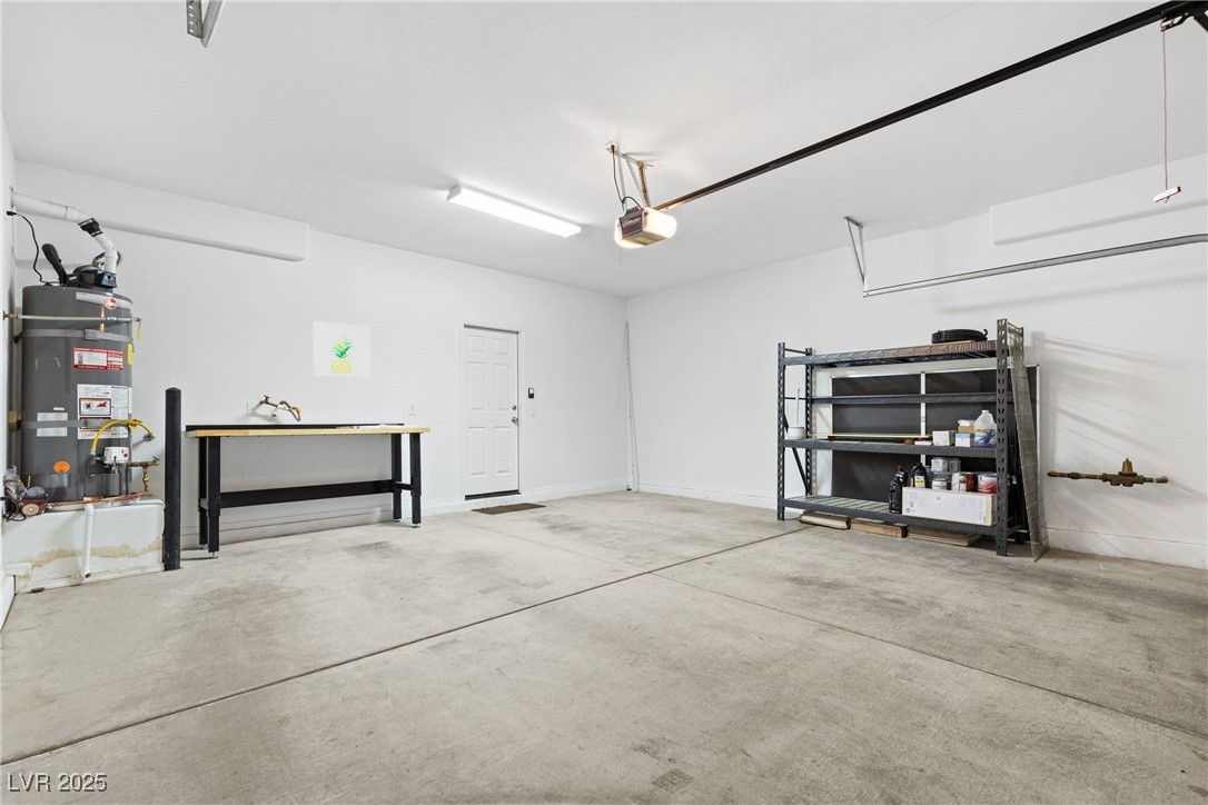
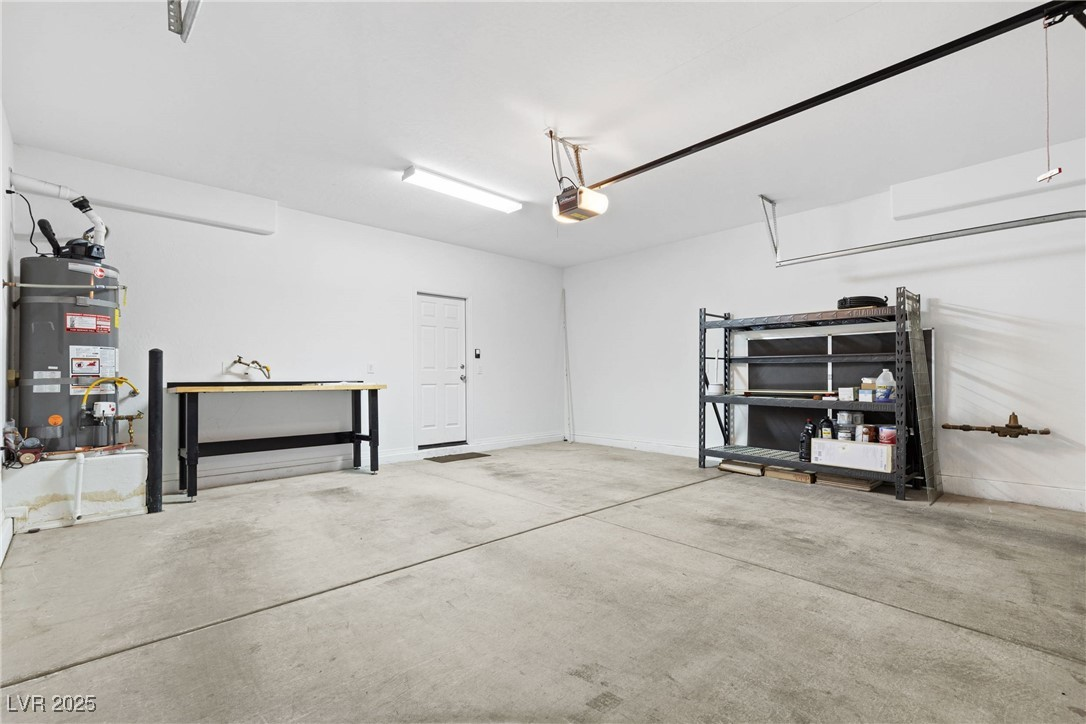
- wall art (341, 349)
